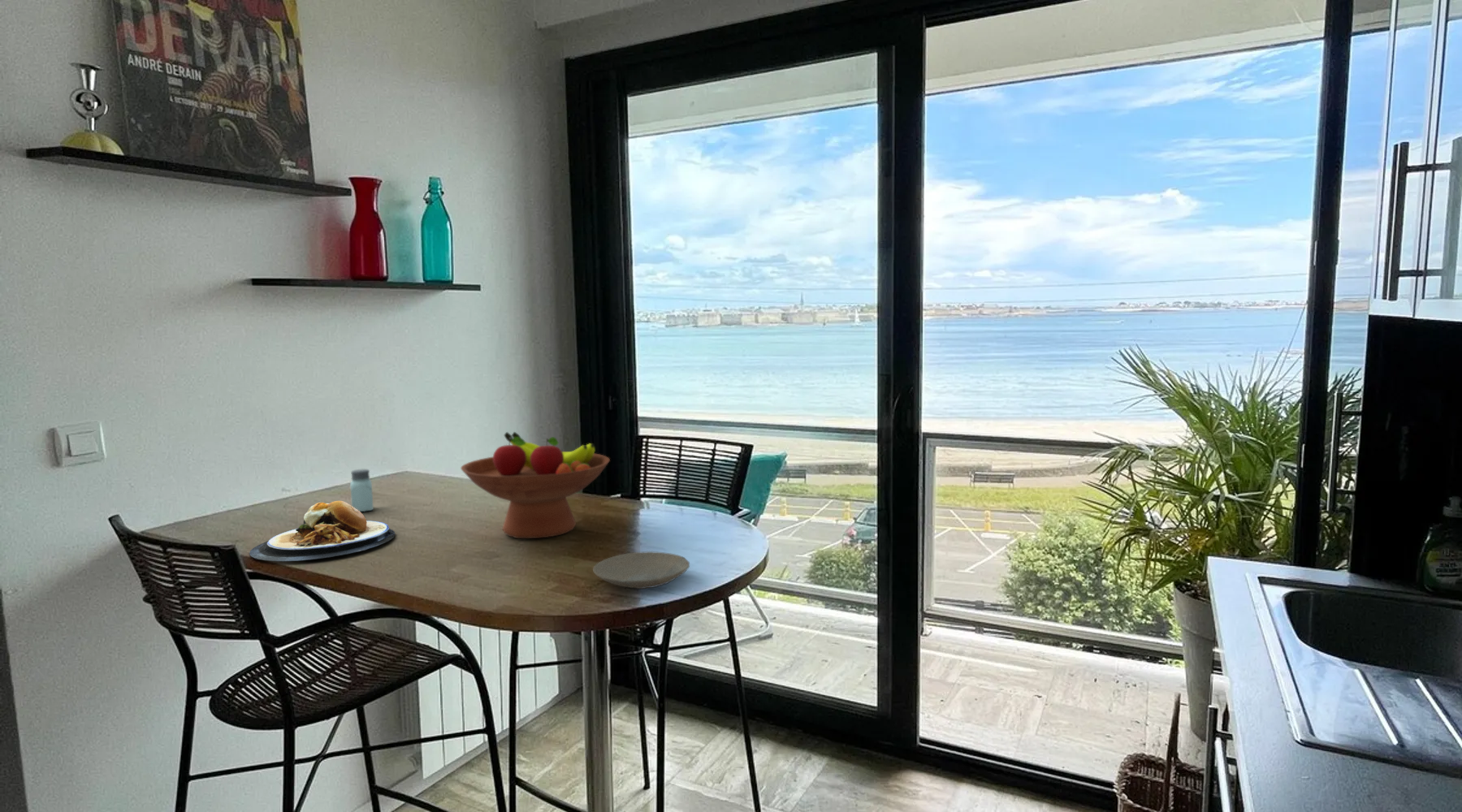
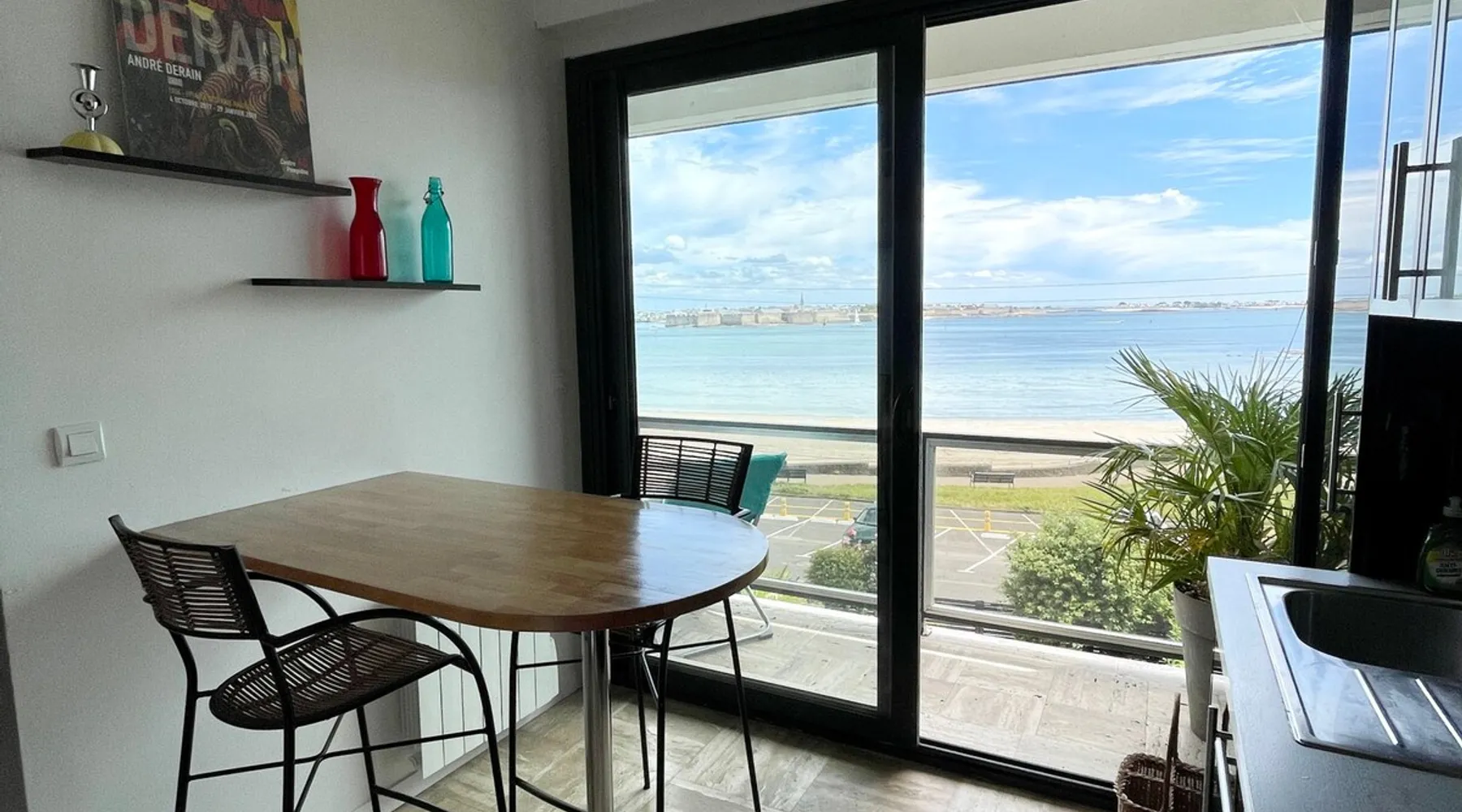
- plate (642, 572)
- saltshaker (361, 490)
- fruit bowl (538, 483)
- plate (323, 525)
